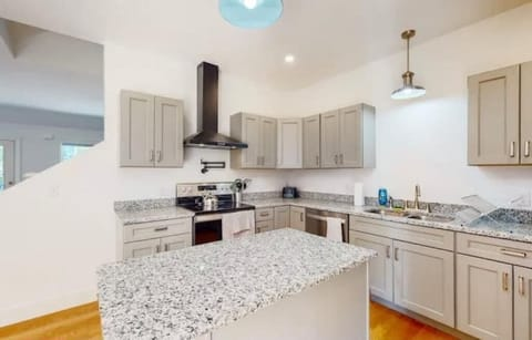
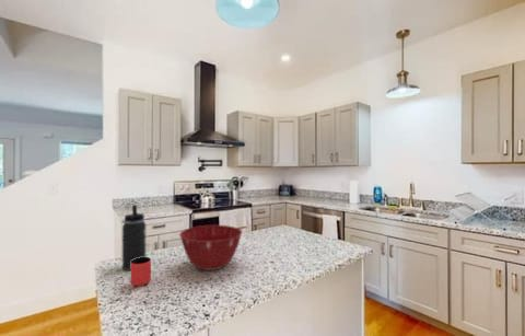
+ cup (140, 269)
+ thermos bottle (133, 235)
+ mixing bowl (211, 247)
